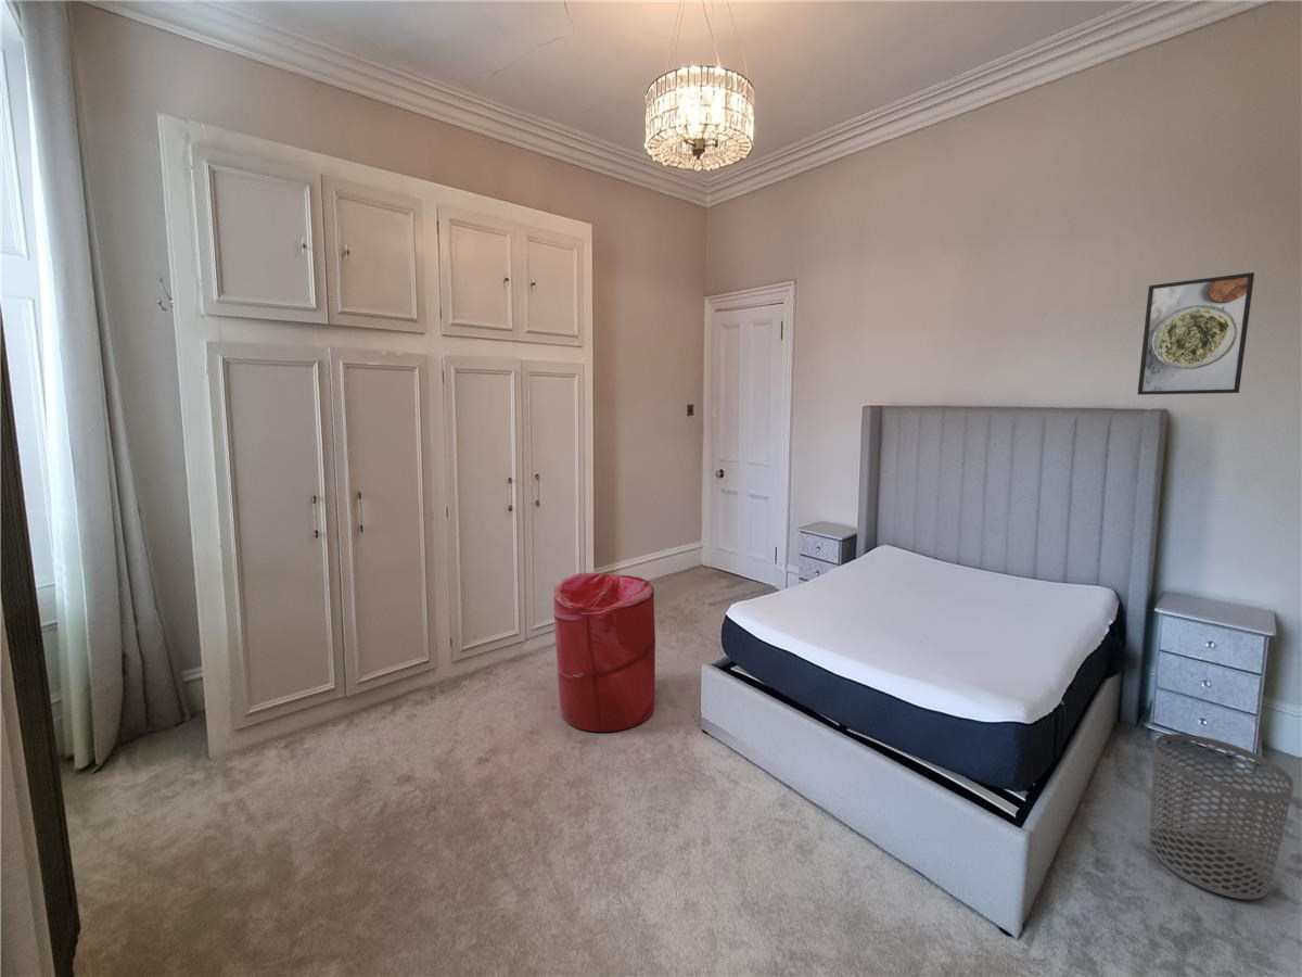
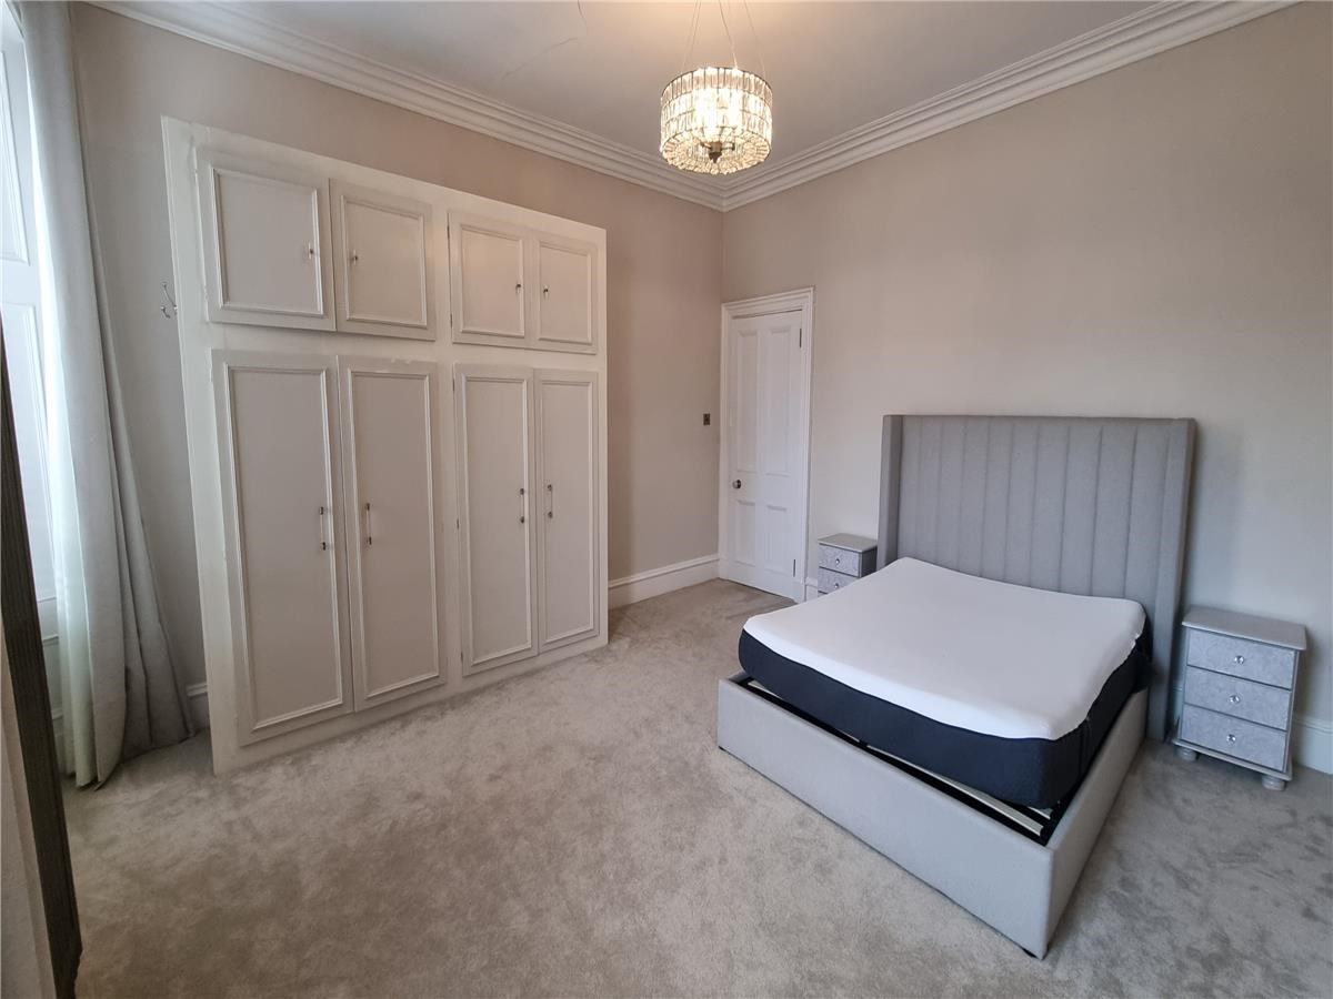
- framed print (1192, 337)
- laundry hamper (604, 646)
- waste bin (1213, 812)
